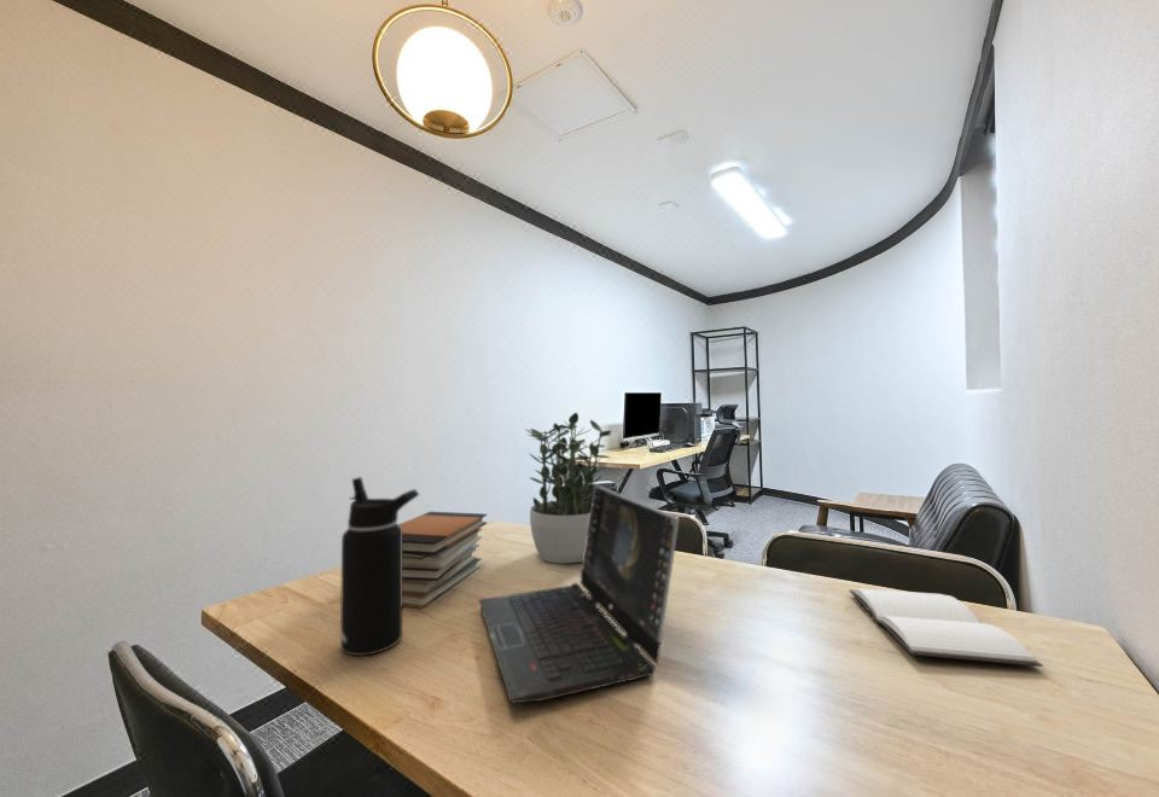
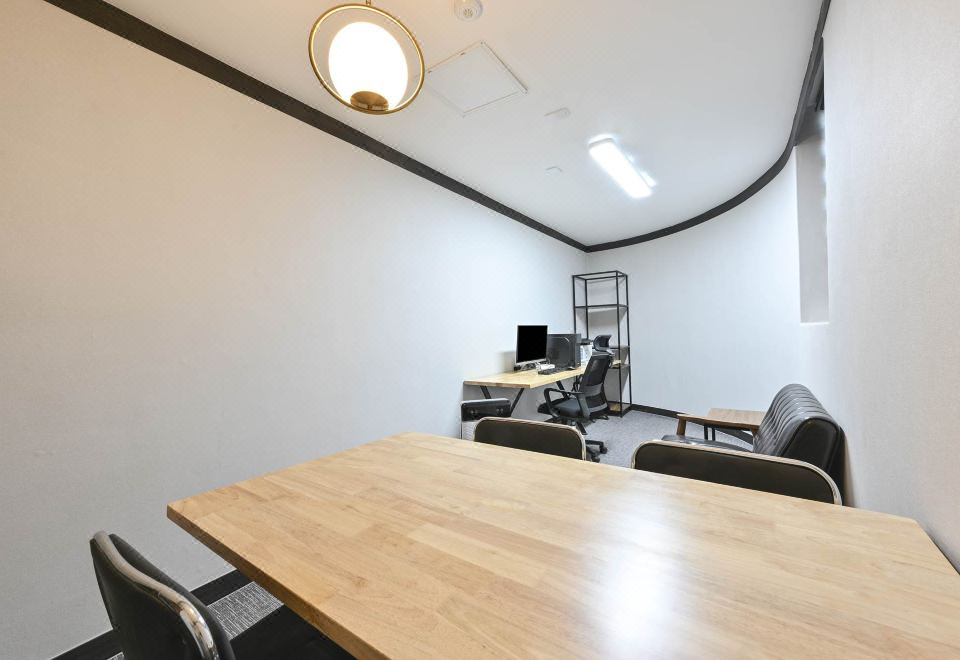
- laptop computer (581, 568)
- book (928, 618)
- water bottle (380, 559)
- potted plant (571, 483)
- book stack (430, 553)
